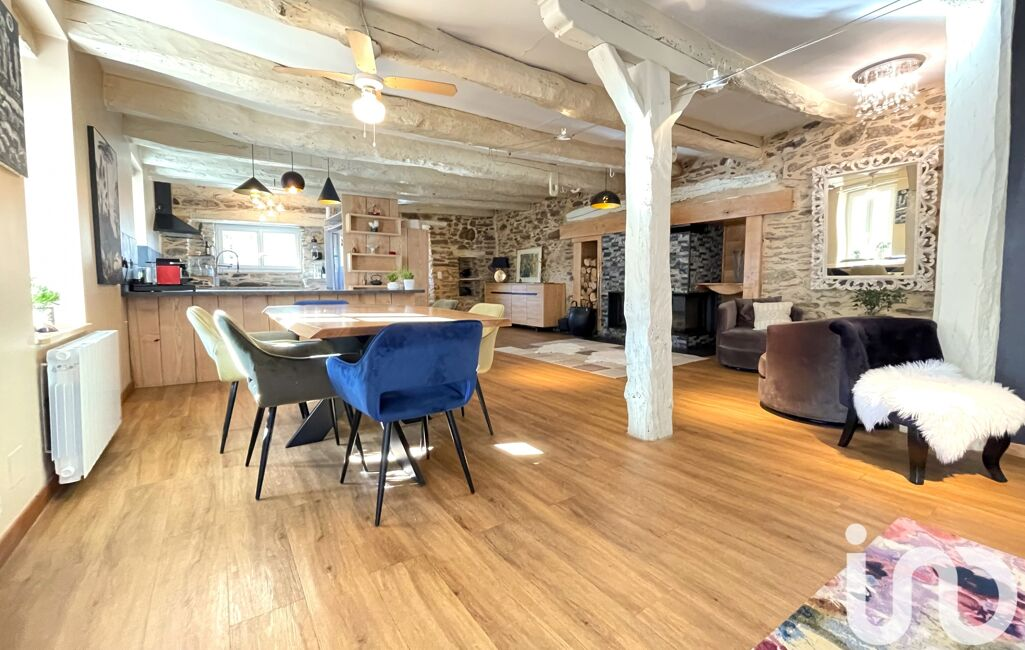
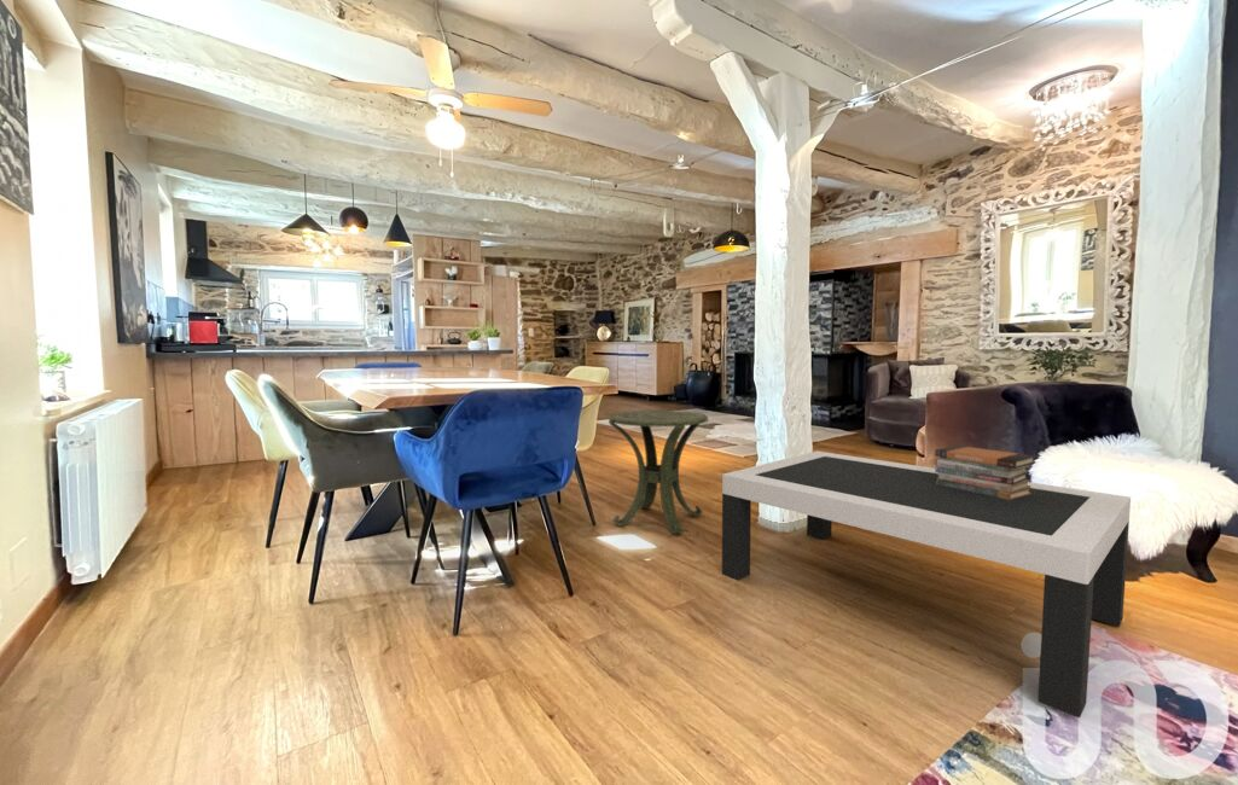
+ book stack (982, 470)
+ coffee table (906, 539)
+ side table (658, 467)
